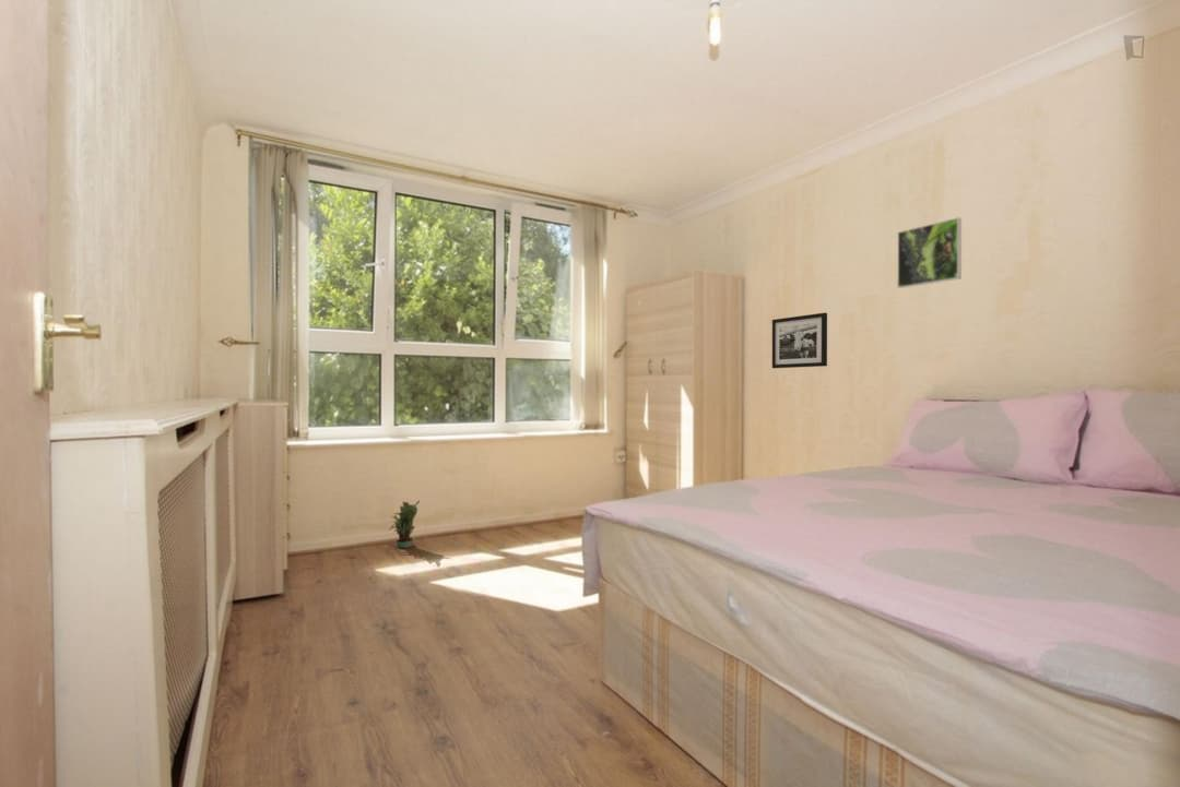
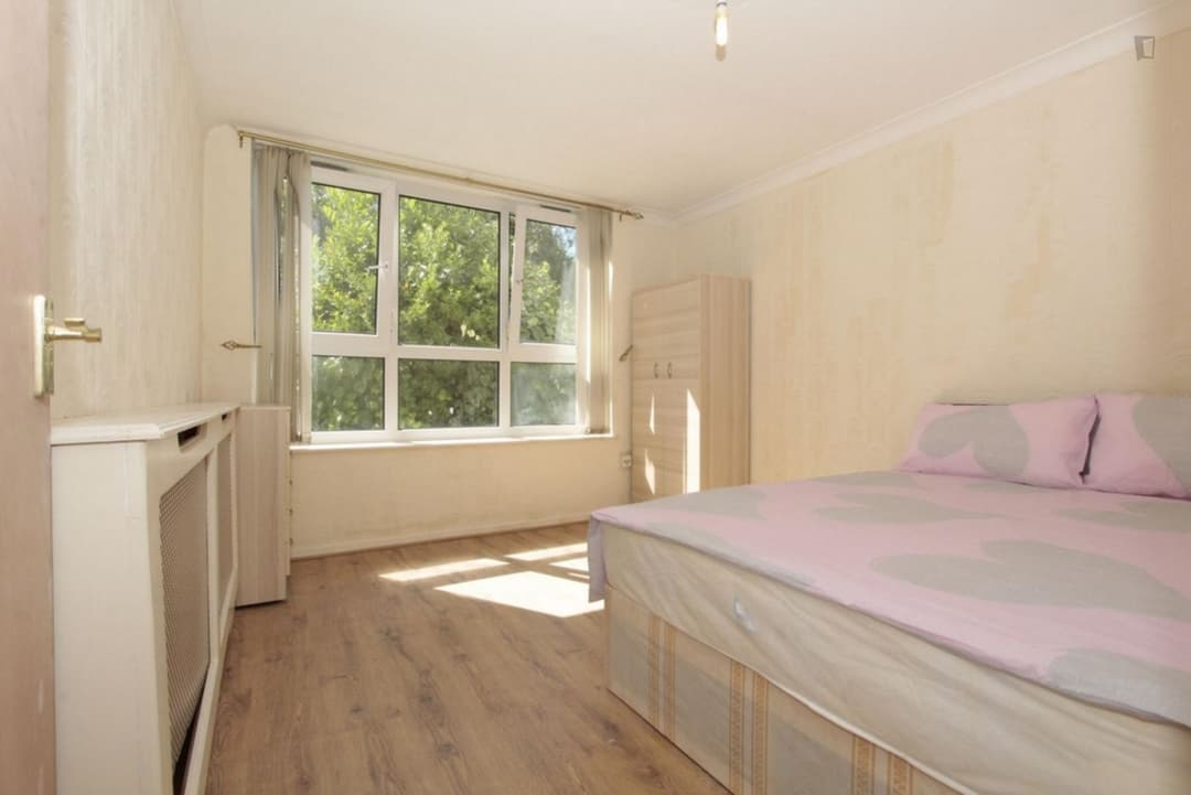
- picture frame (798, 342)
- potted plant (403, 523)
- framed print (928, 254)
